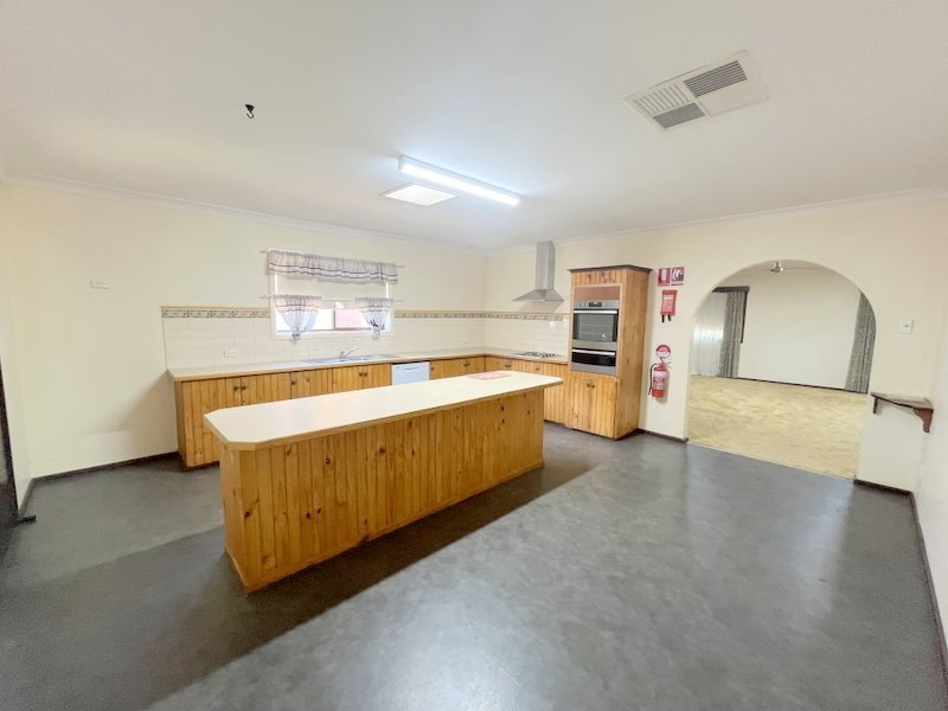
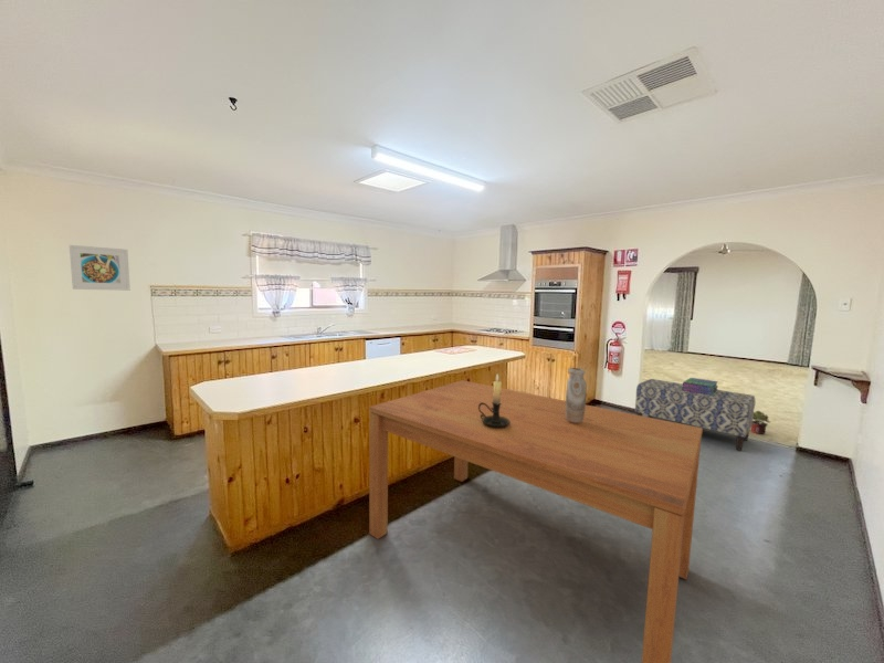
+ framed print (101, 269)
+ potted plant (757, 421)
+ stack of books (699, 386)
+ dining table (525, 482)
+ vase (576, 394)
+ candle holder (493, 397)
+ bench (691, 410)
